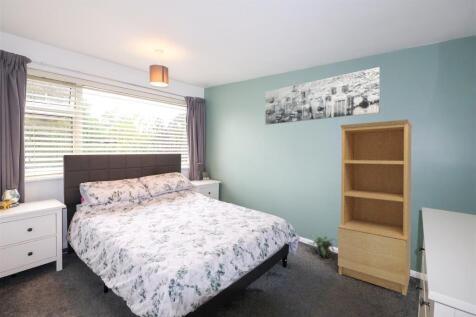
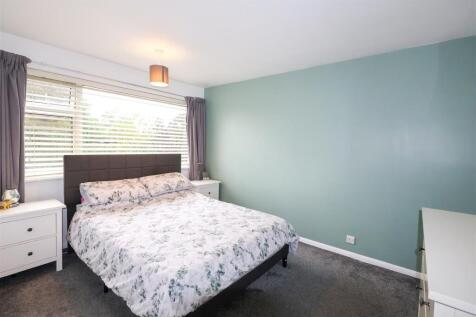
- wall art (313, 100)
- bookcase (374, 199)
- potted plant (320, 244)
